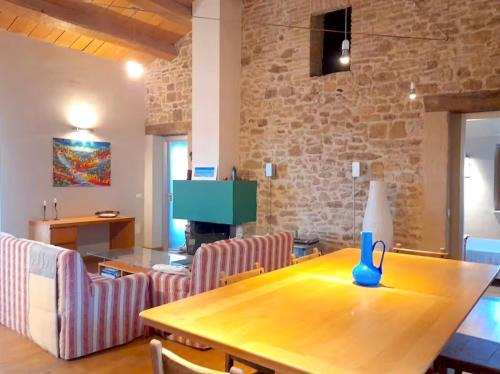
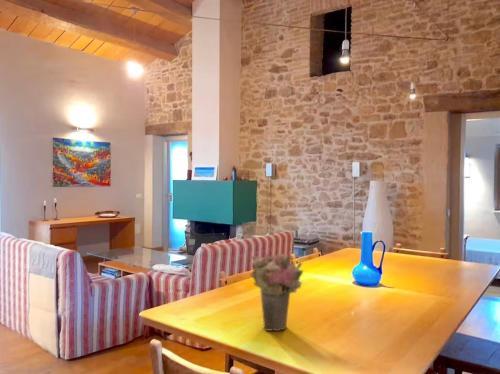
+ flower bouquet (275, 290)
